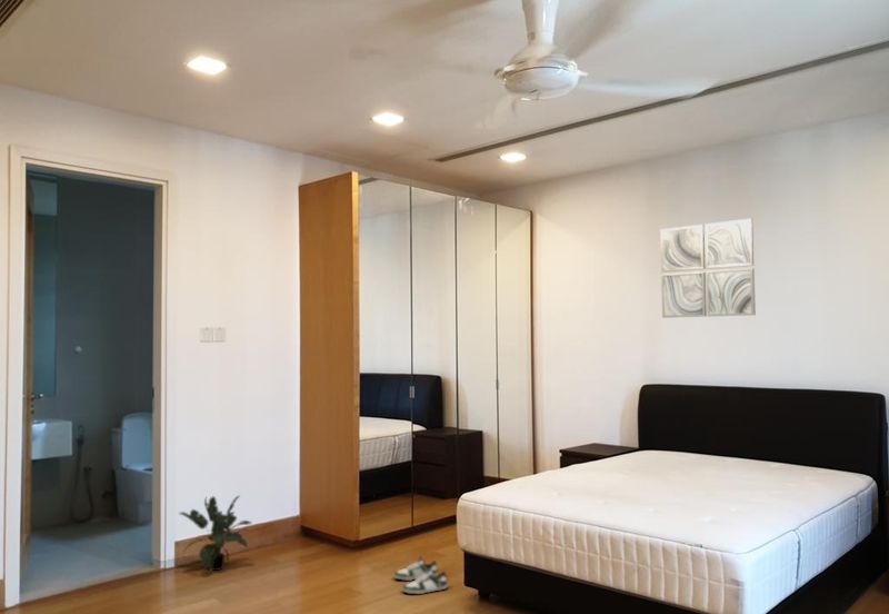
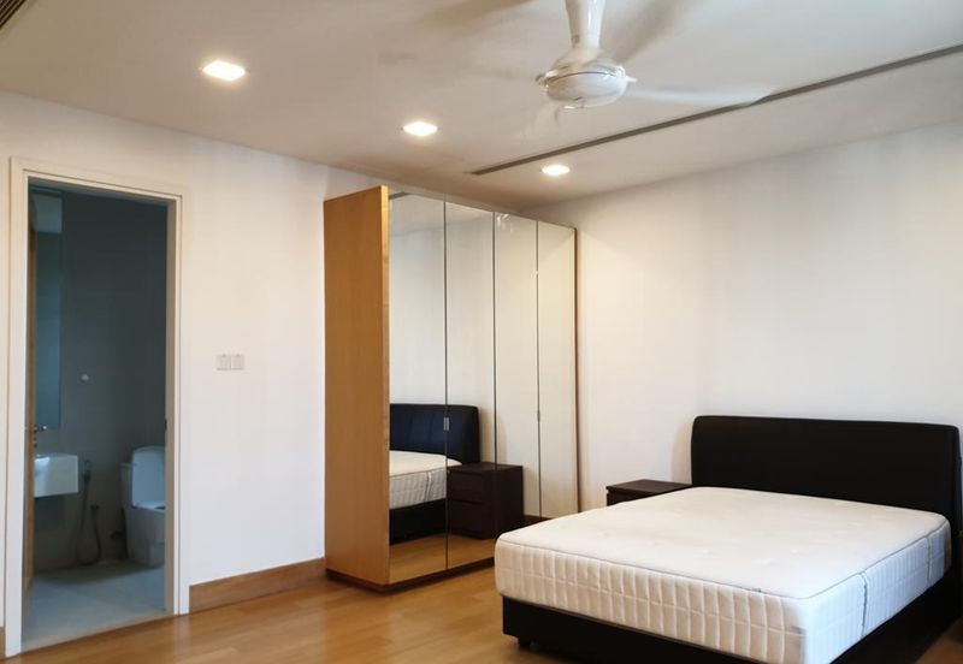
- shoe (420, 573)
- potted plant (218, 533)
- wall art (706, 271)
